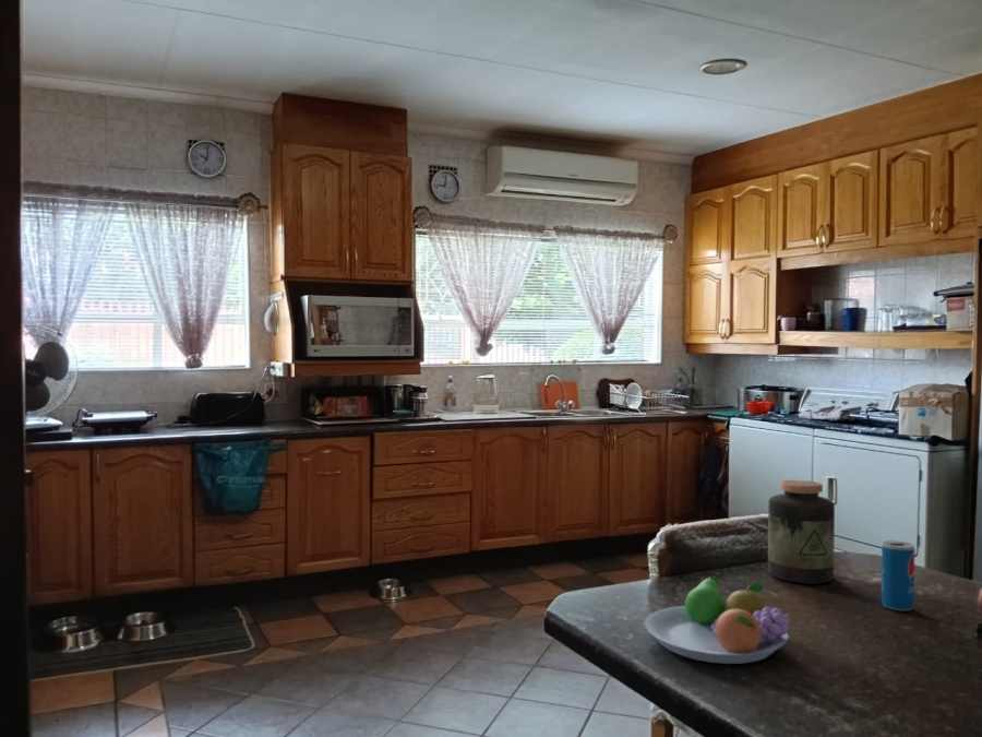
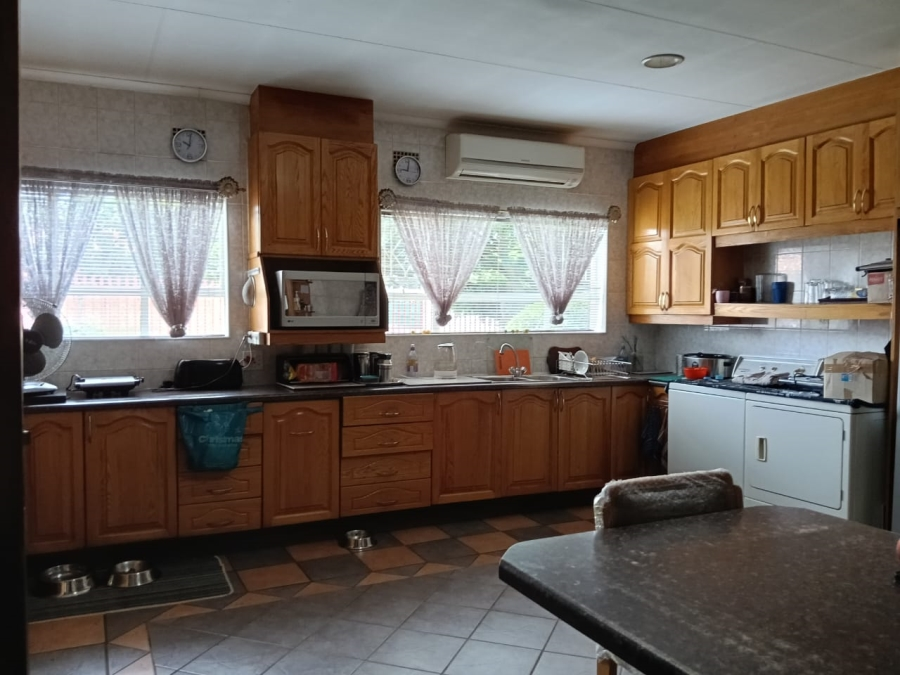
- fruit bowl (716, 613)
- beverage can (897, 575)
- jar (800, 528)
